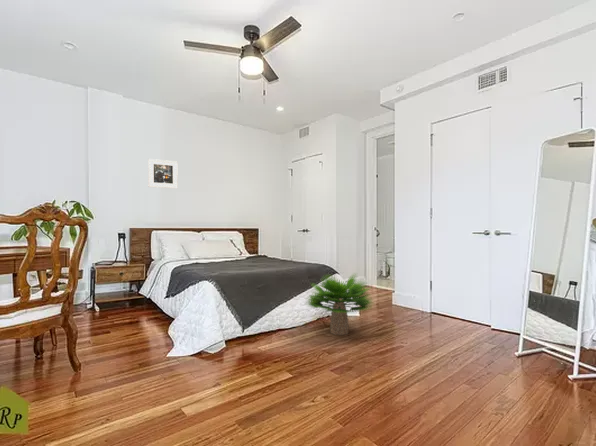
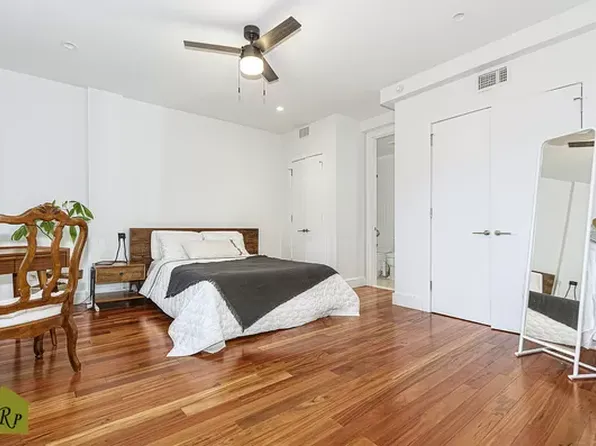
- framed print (163, 174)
- potted plant (338, 301)
